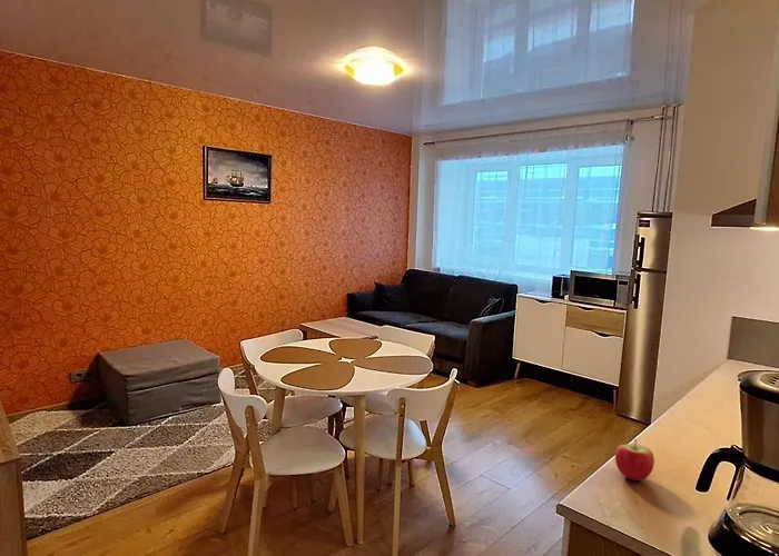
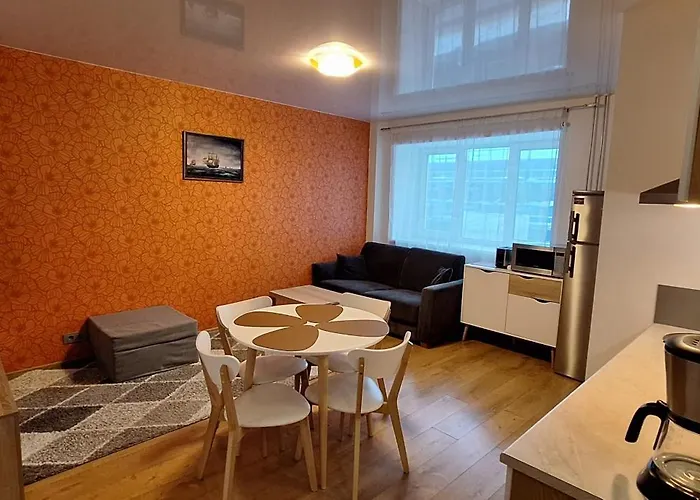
- apple (634, 457)
